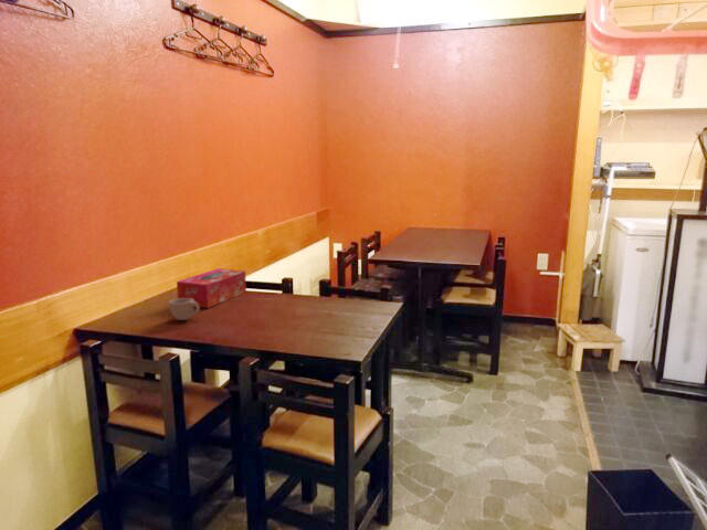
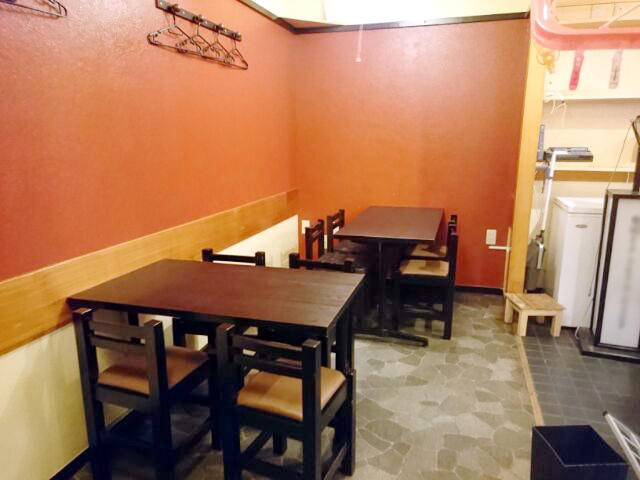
- cup (184, 309)
- tissue box (213, 286)
